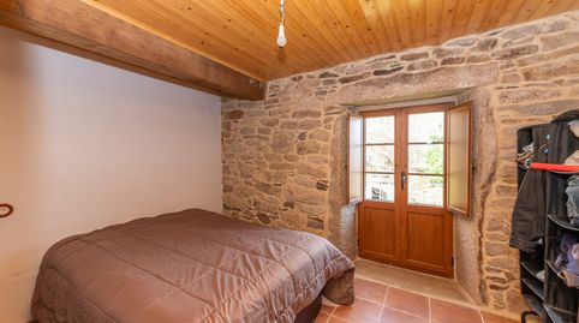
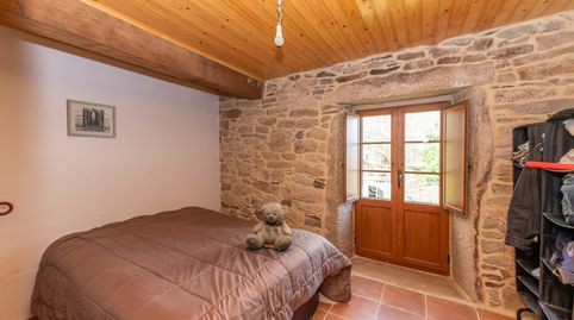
+ teddy bear (270, 224)
+ wall art (93, 120)
